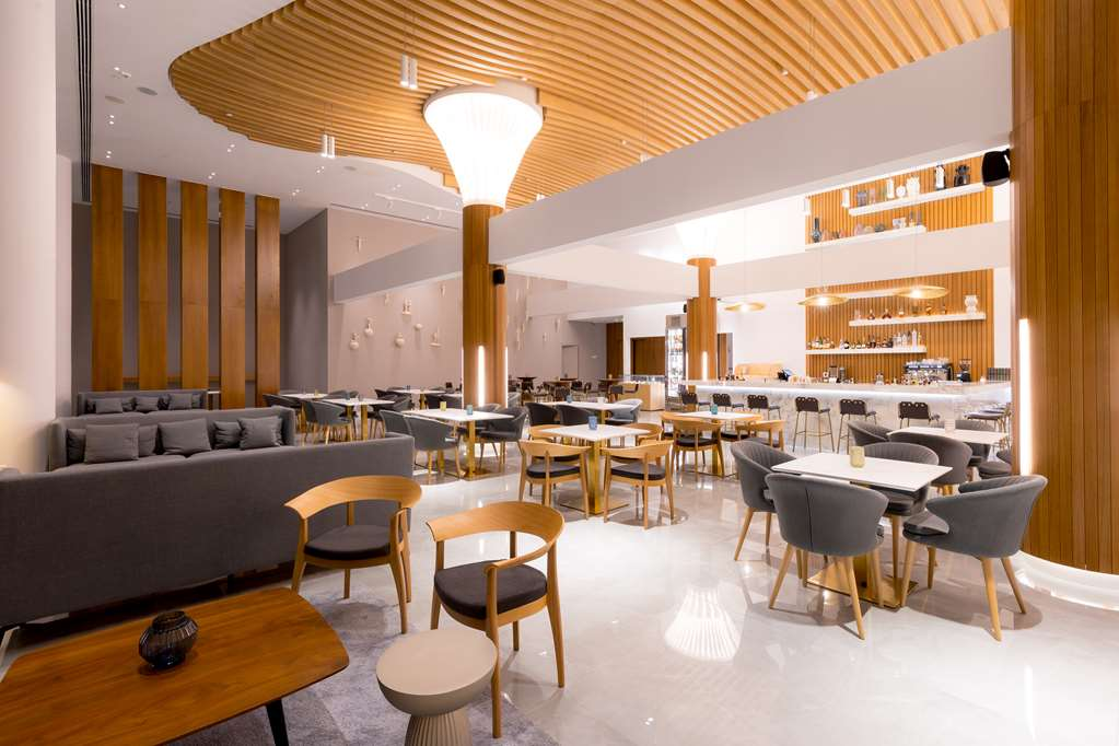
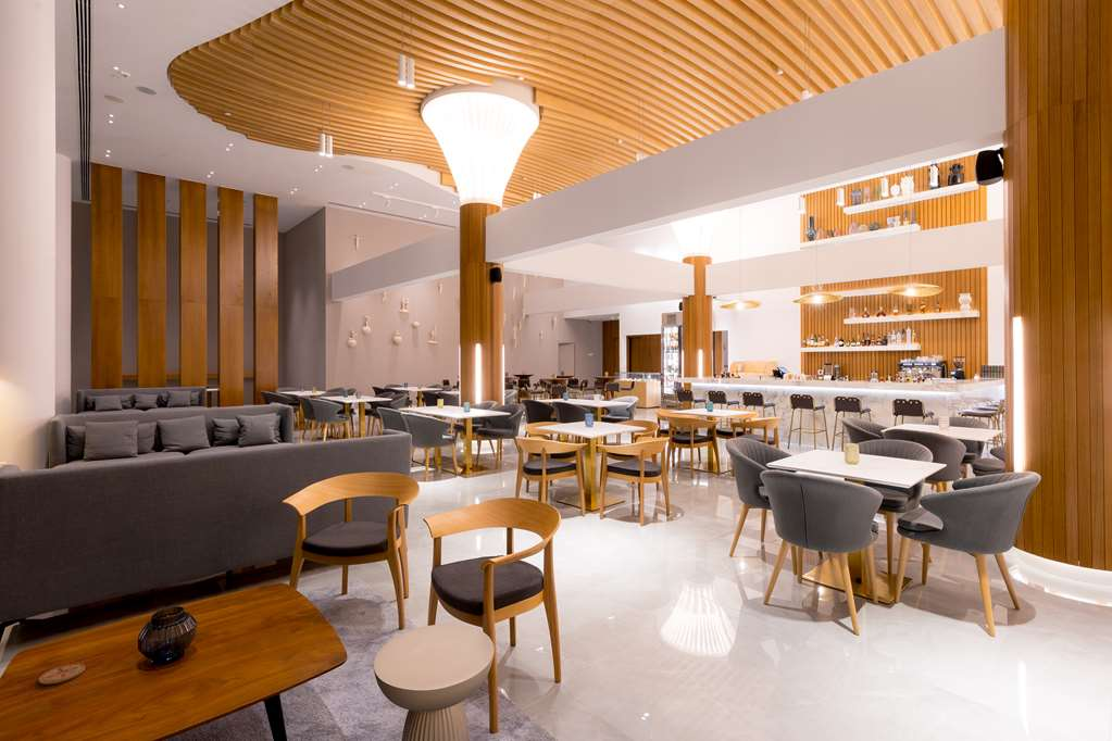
+ coaster (62, 673)
